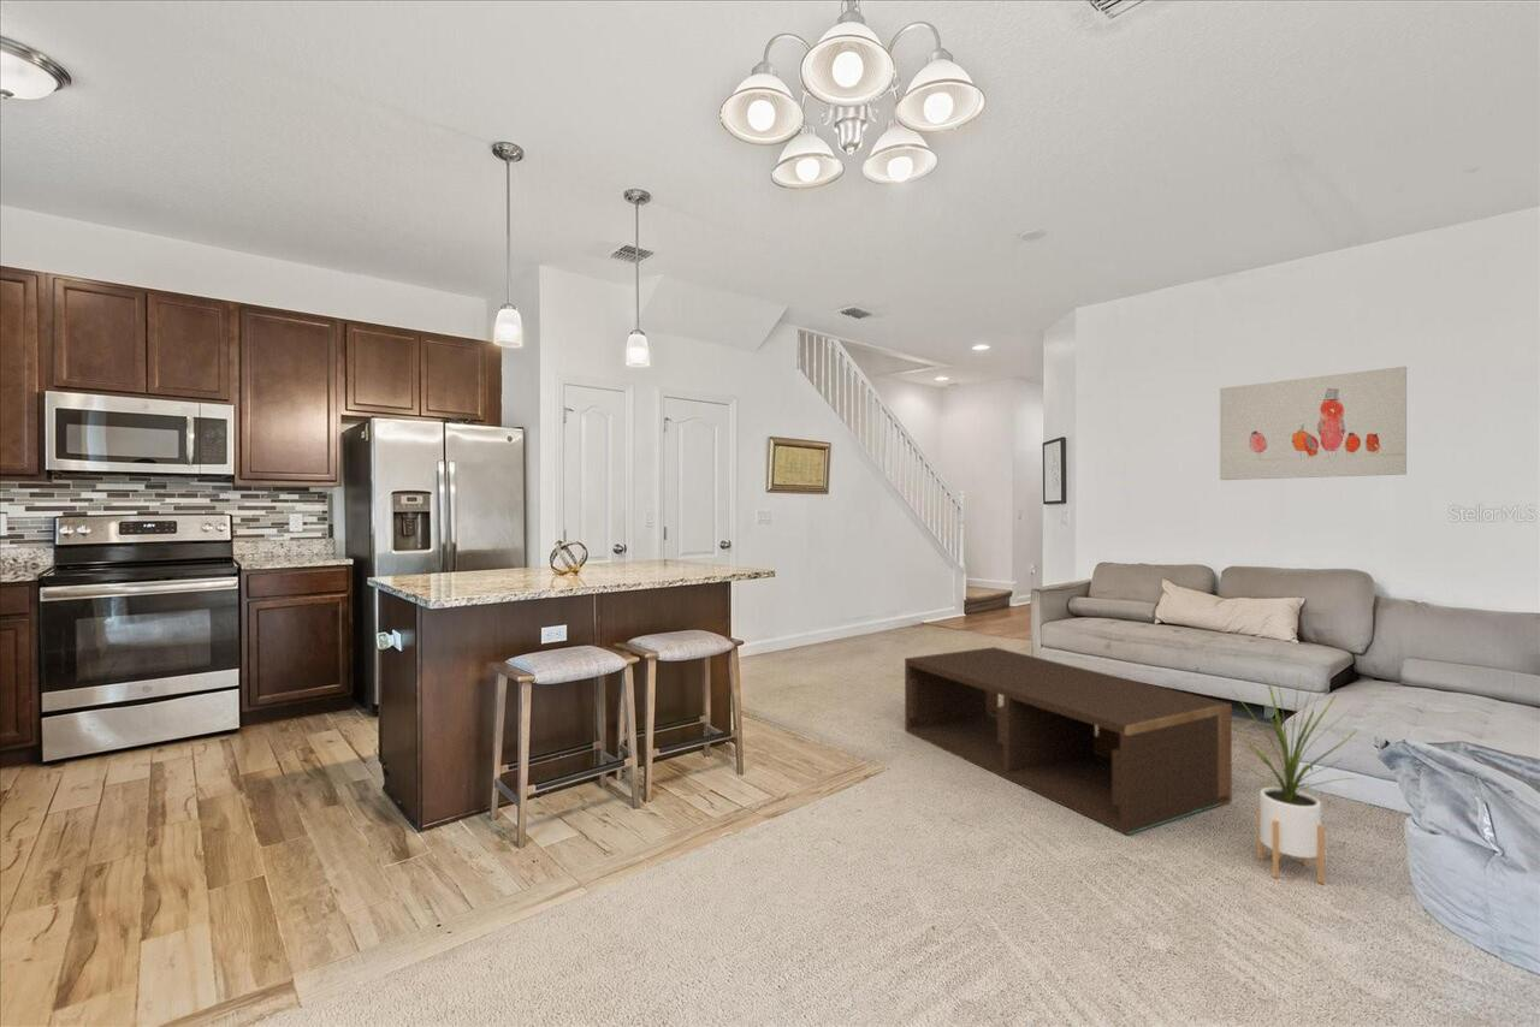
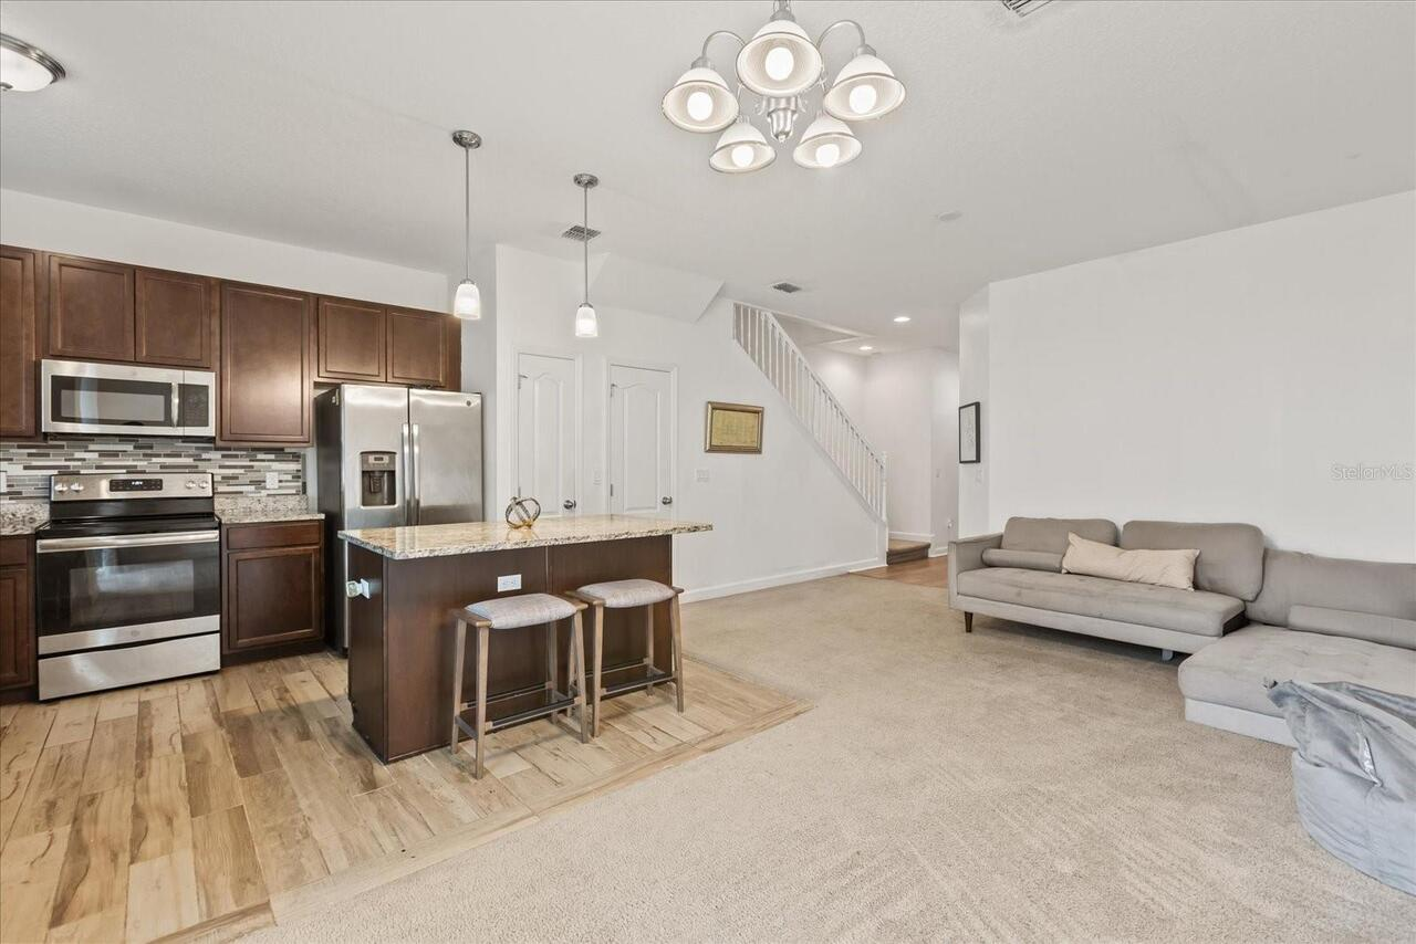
- house plant (1286, 773)
- coffee table (1046, 719)
- wall art (1305, 427)
